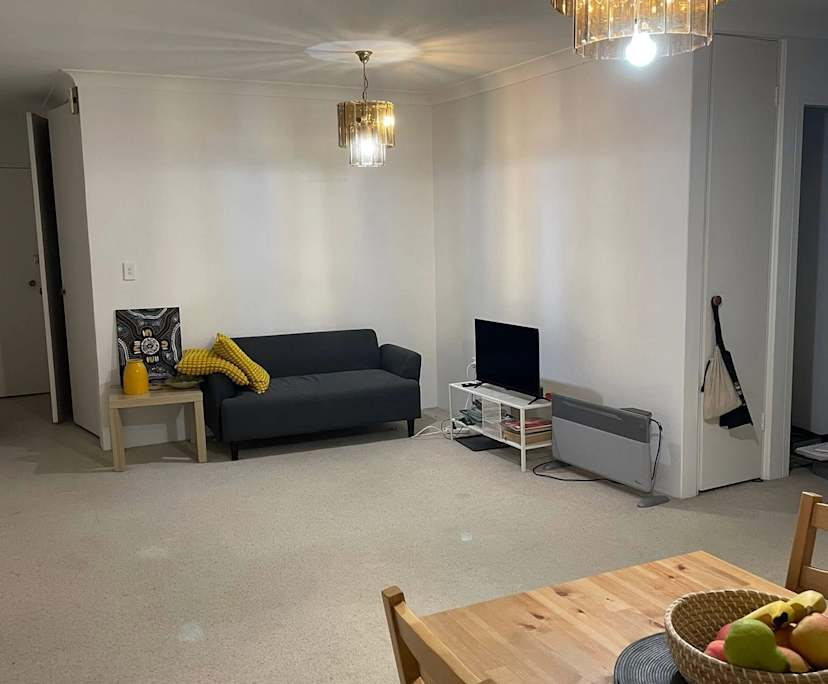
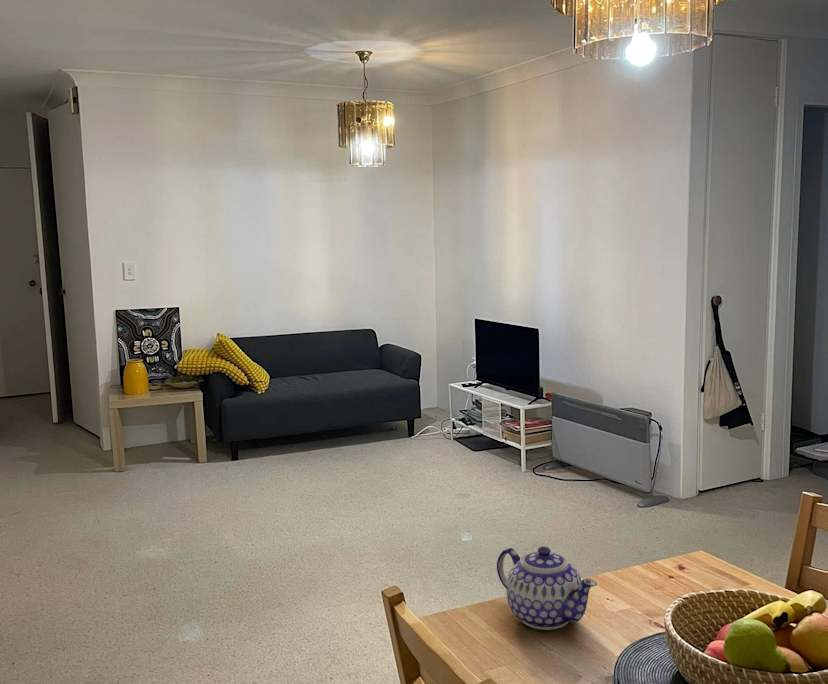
+ teapot (544, 582)
